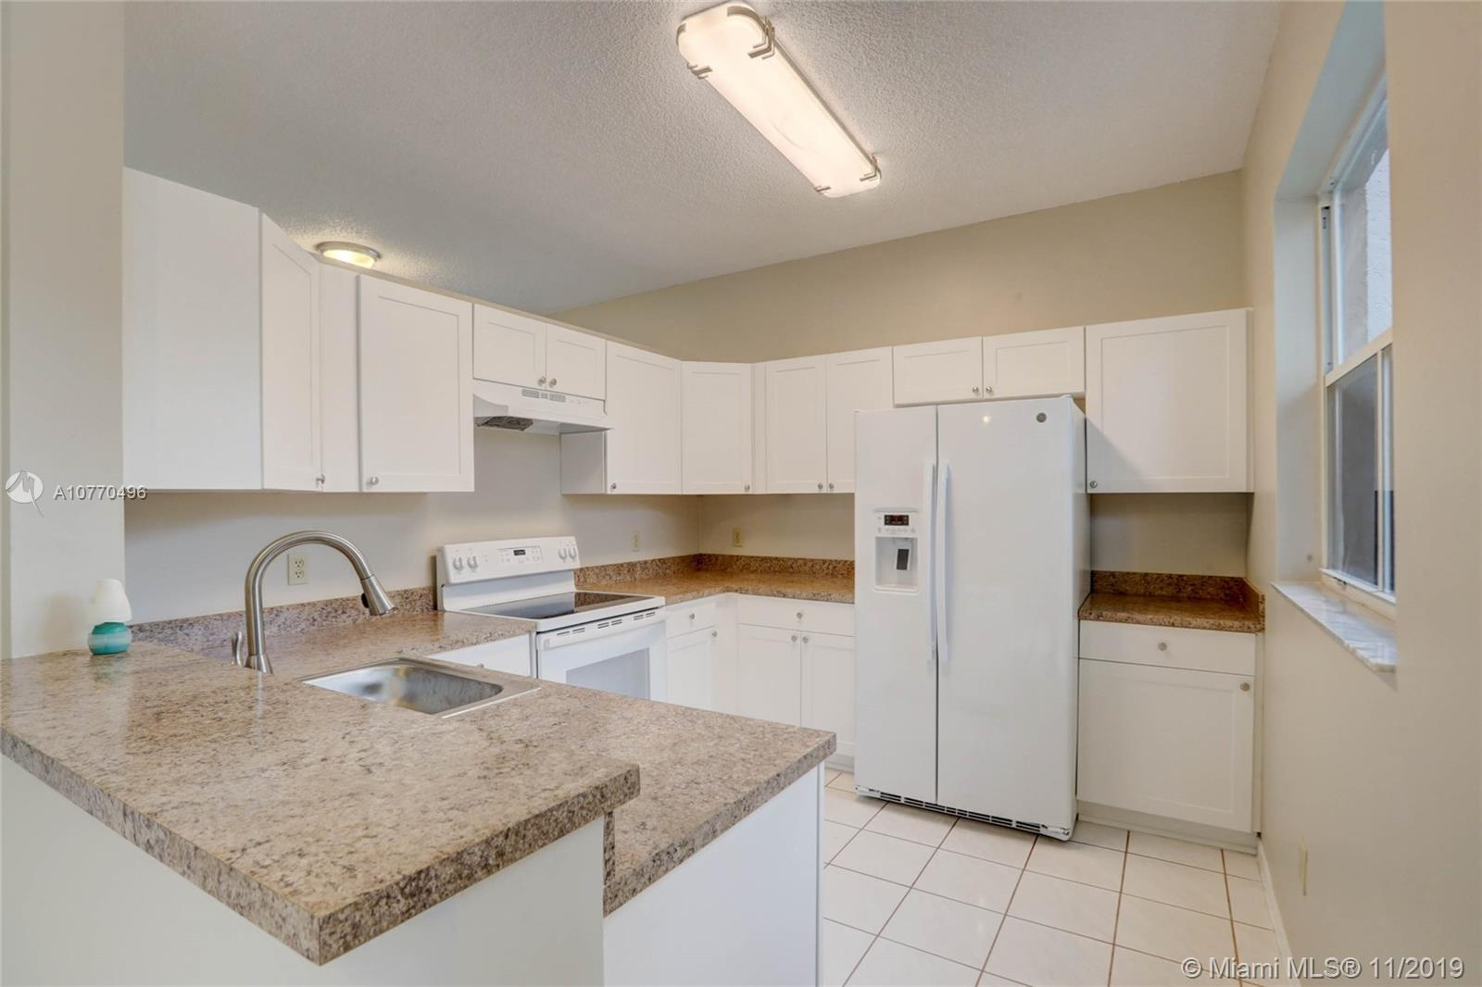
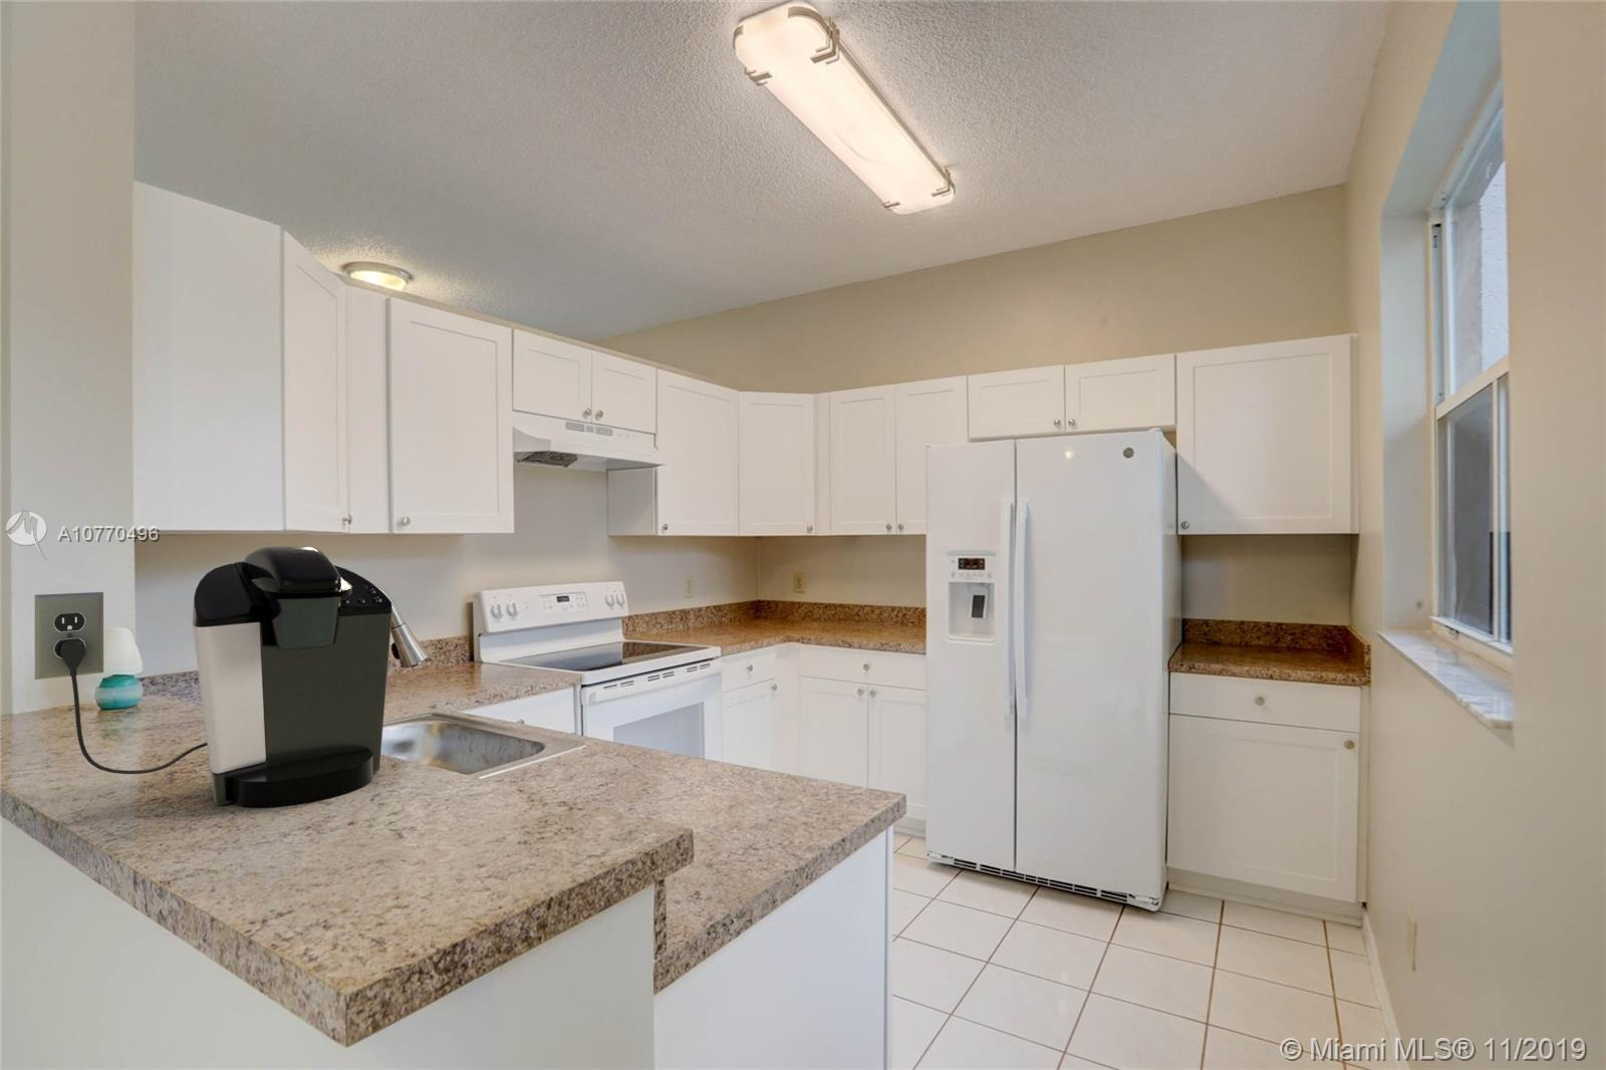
+ coffee maker (236, 669)
